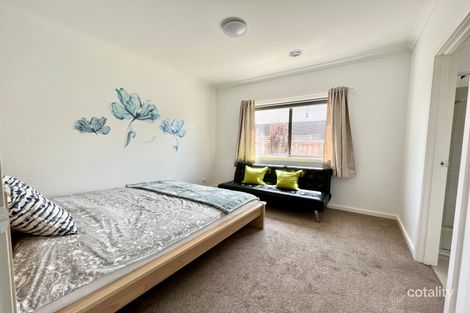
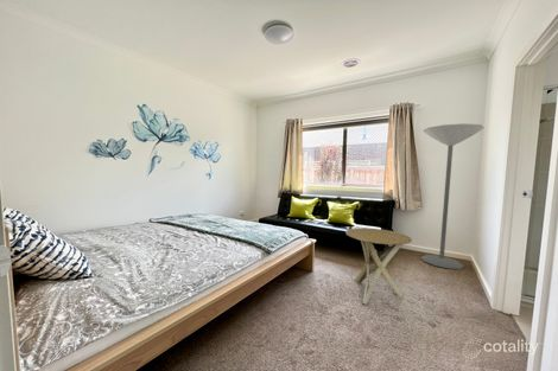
+ side table (375, 263)
+ floor lamp (446, 196)
